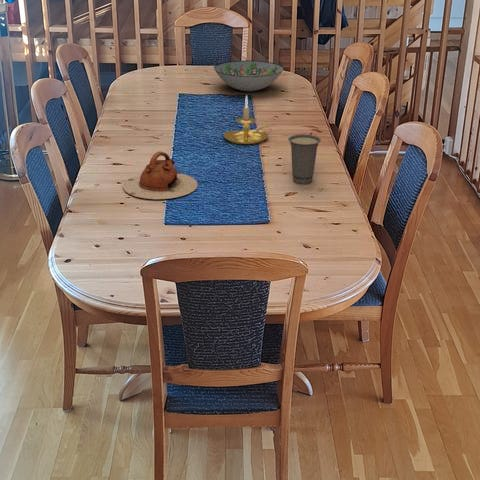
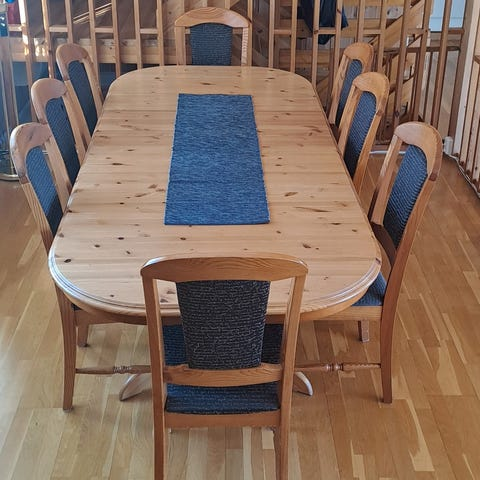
- decorative bowl (248, 78)
- candle holder (249, 117)
- cup (303, 160)
- teapot (159, 169)
